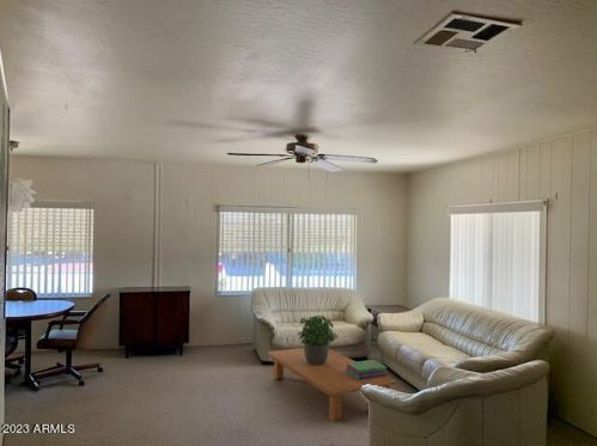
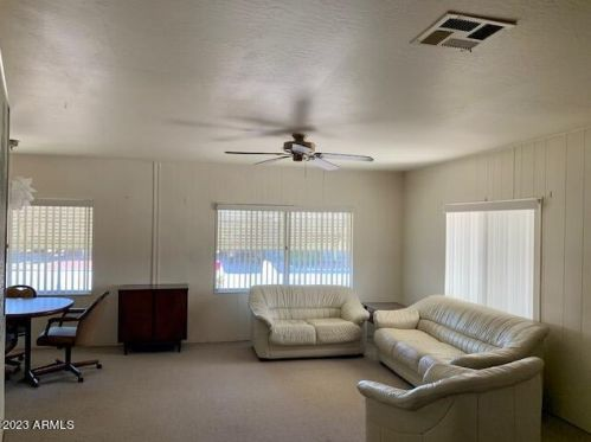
- potted plant (317, 338)
- stack of books (366, 368)
- coffee table (325, 378)
